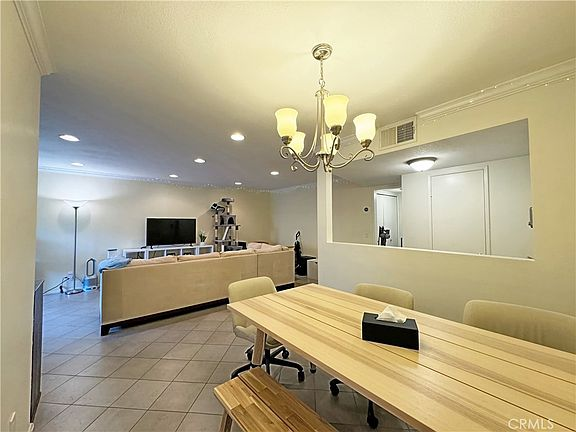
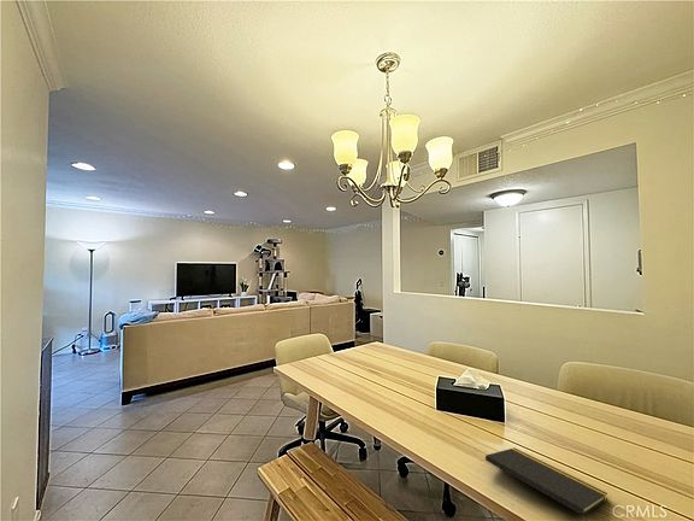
+ notepad (542, 475)
